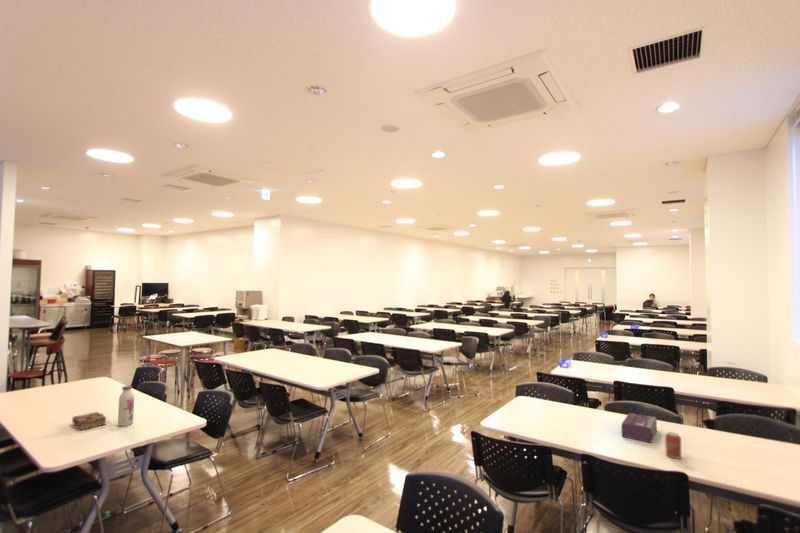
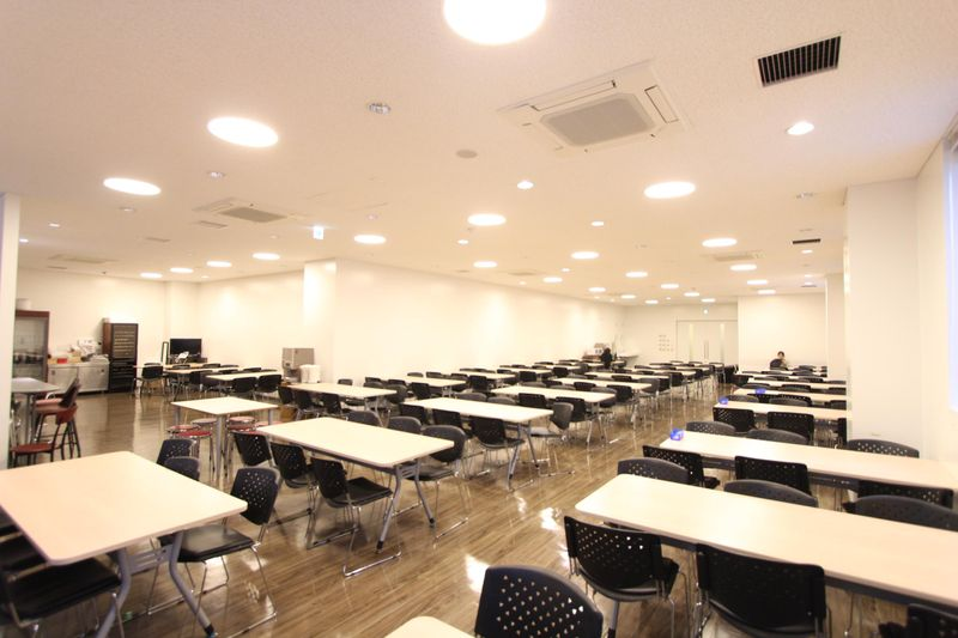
- tissue box (639, 426)
- can (673, 444)
- book (89, 420)
- water bottle (126, 405)
